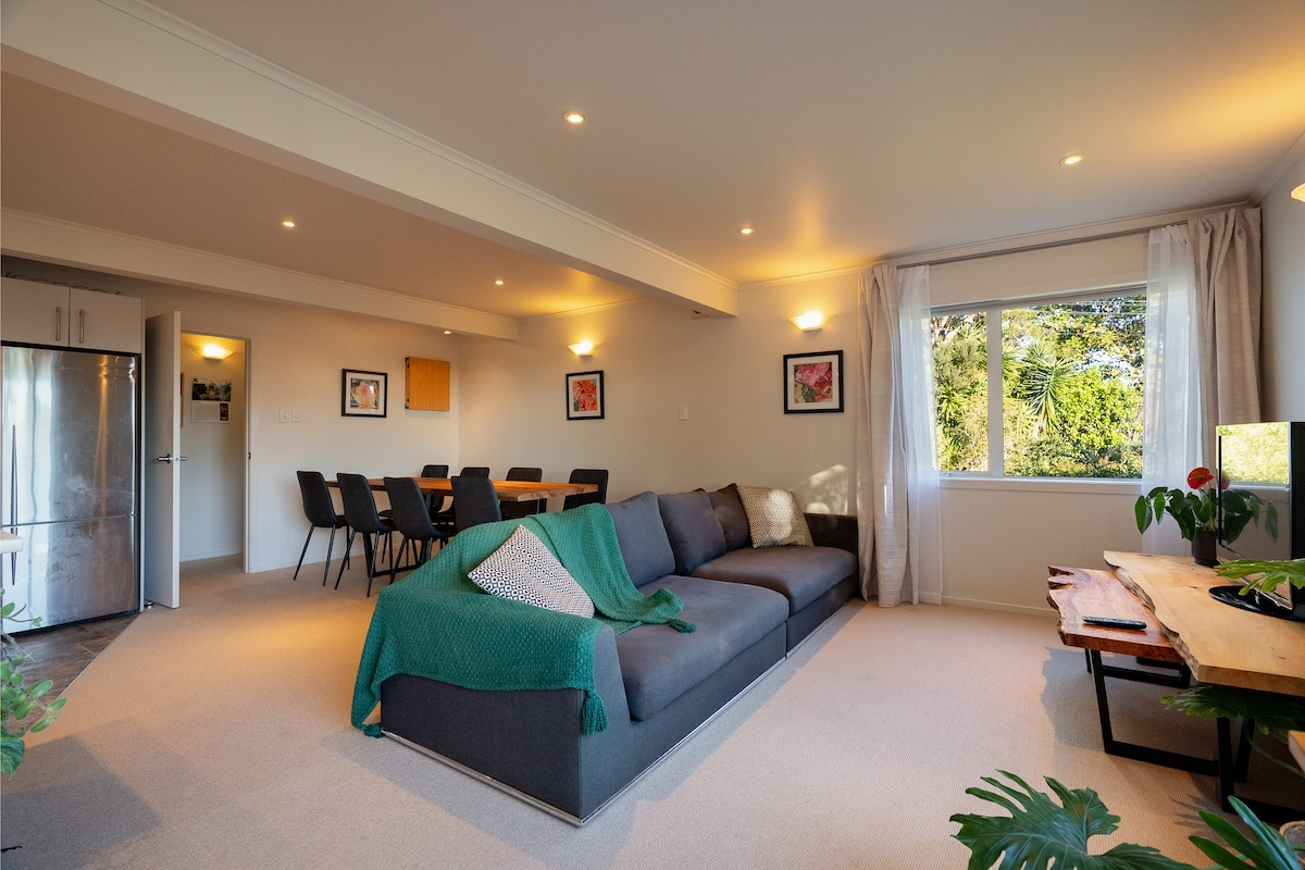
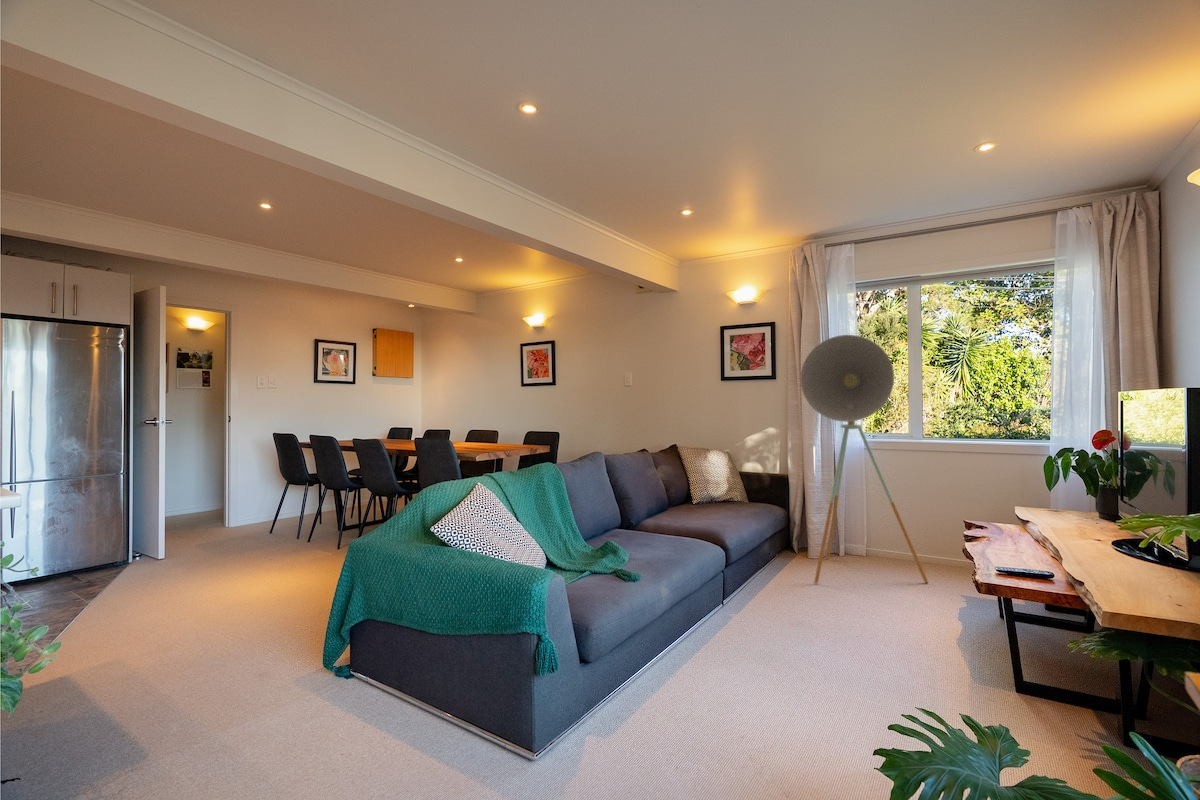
+ floor lamp (870, 457)
